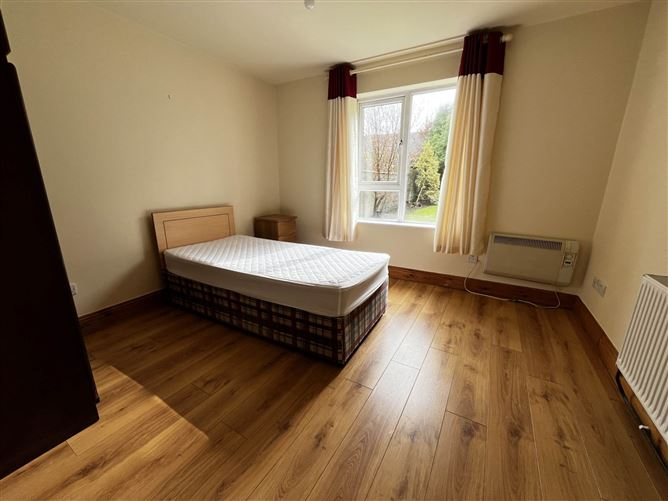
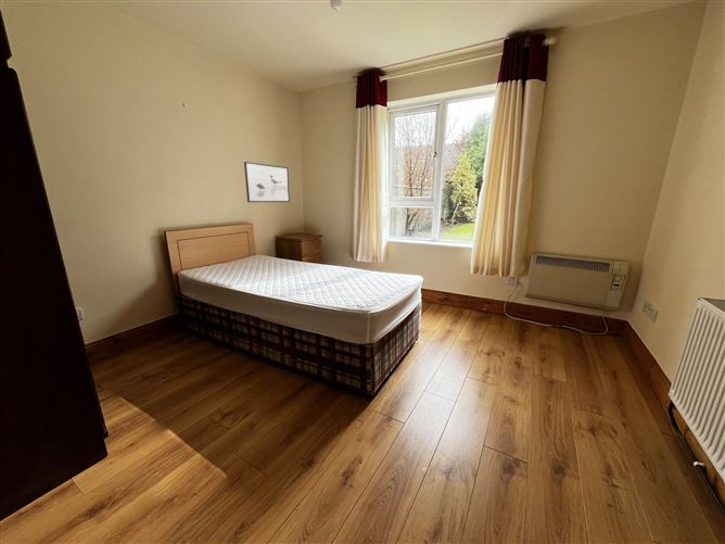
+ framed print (268, 184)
